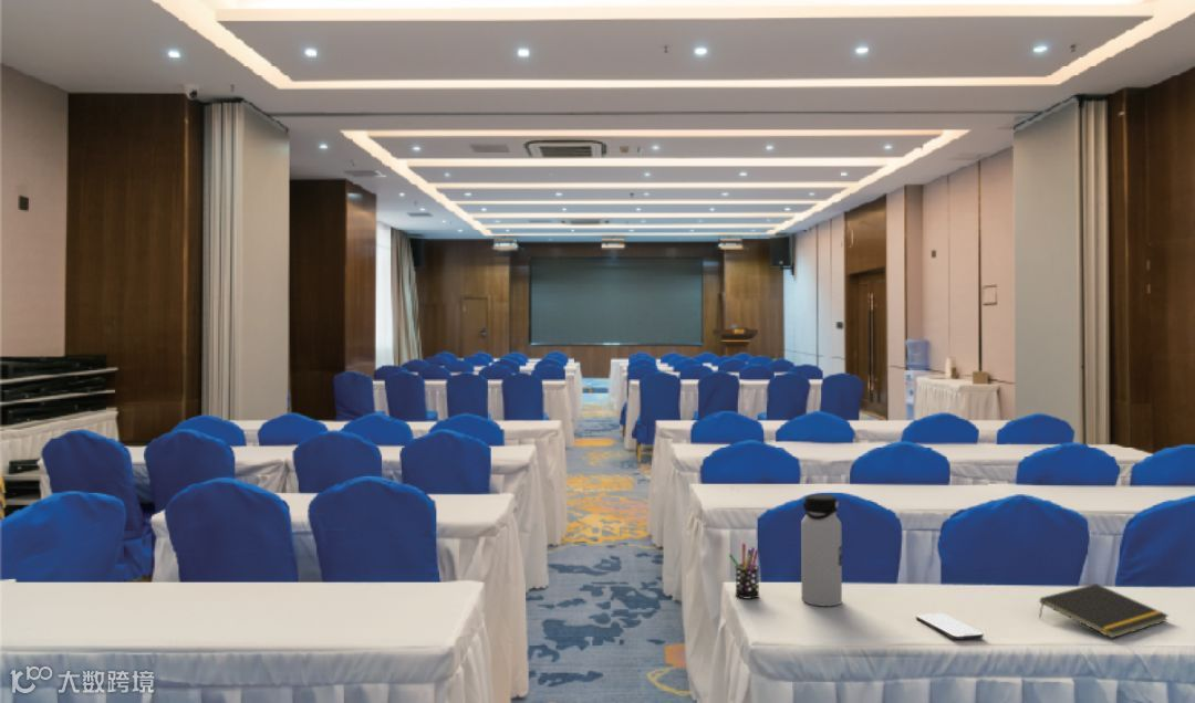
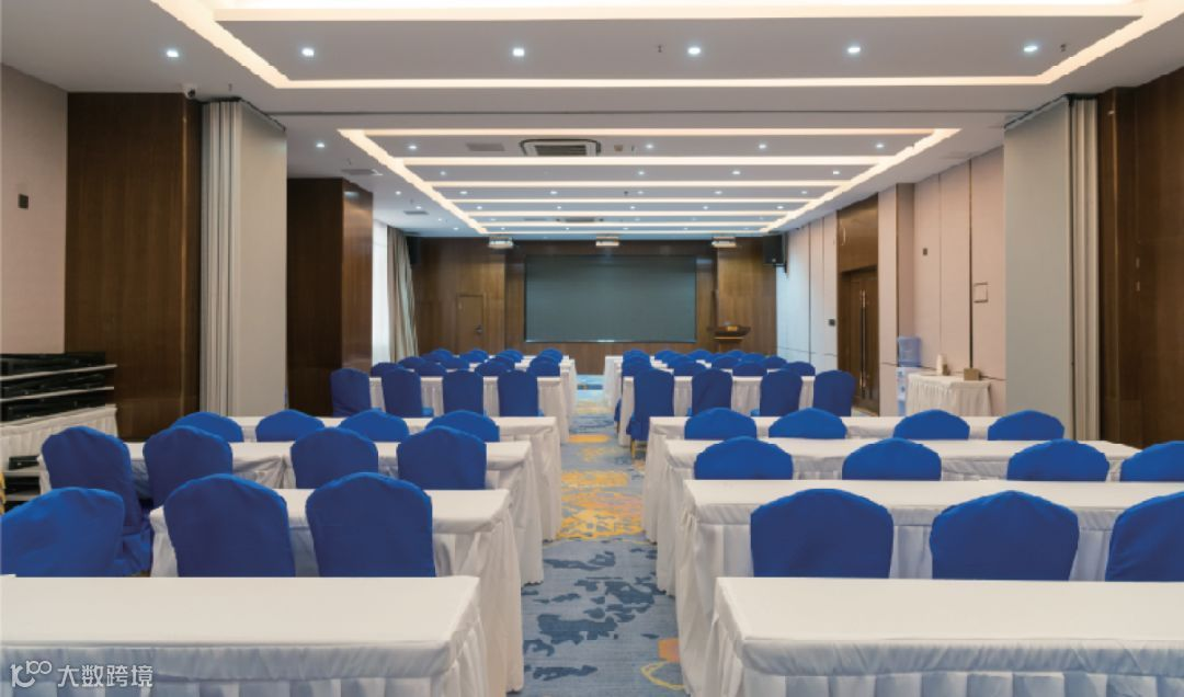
- smartphone (948, 626)
- water bottle (821, 548)
- pen holder (744, 569)
- notepad (1103, 609)
